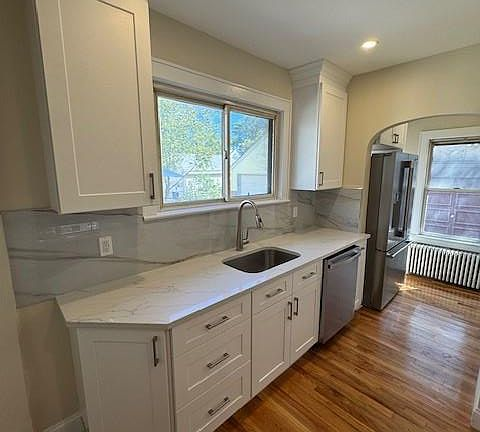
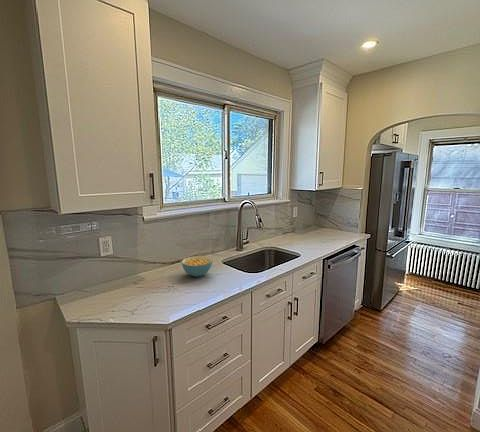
+ cereal bowl (197, 267)
